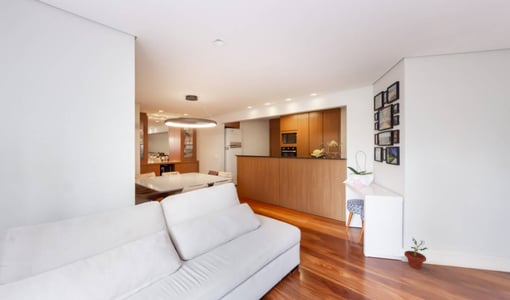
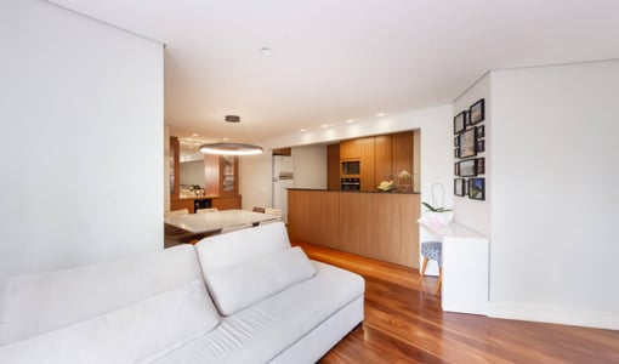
- potted plant (415, 252)
